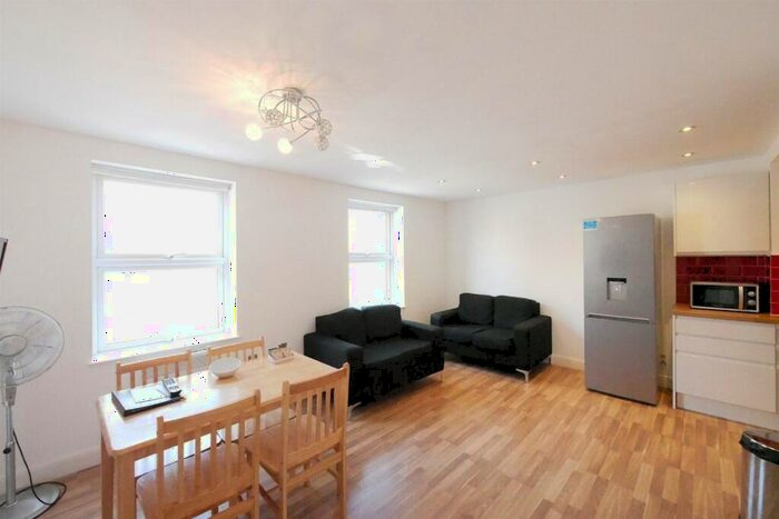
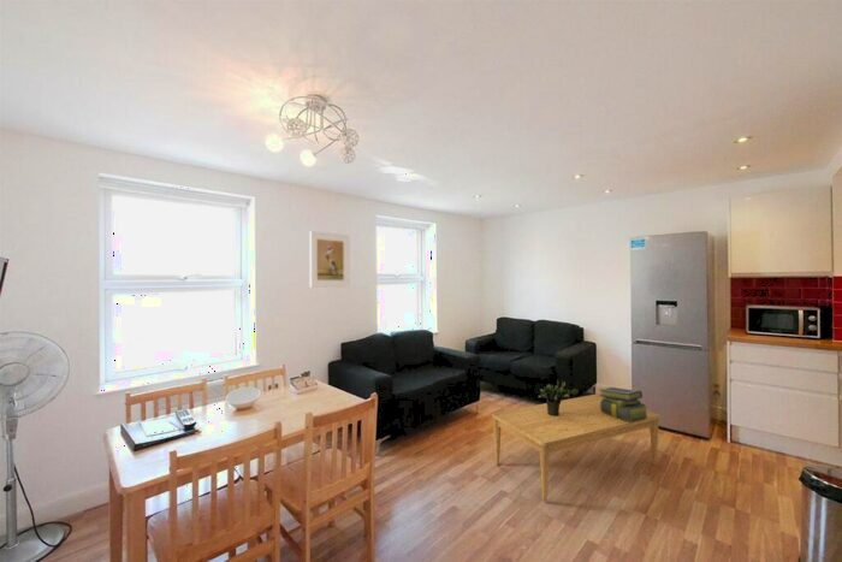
+ potted plant (559, 396)
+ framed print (330, 260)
+ coffee table (575, 439)
+ stack of books (621, 402)
